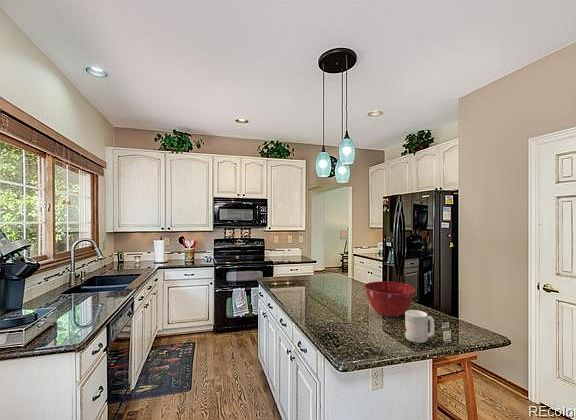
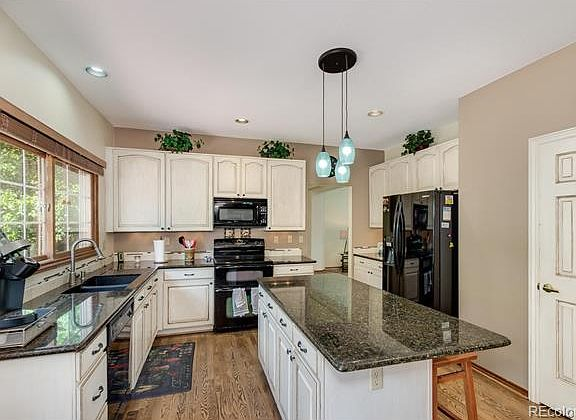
- mug (418, 326)
- mixing bowl (389, 299)
